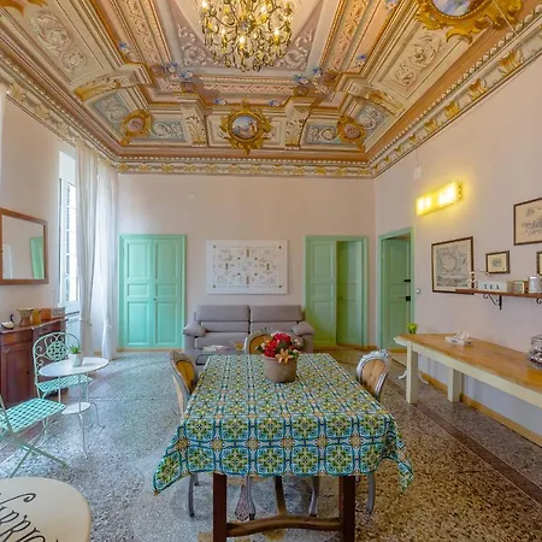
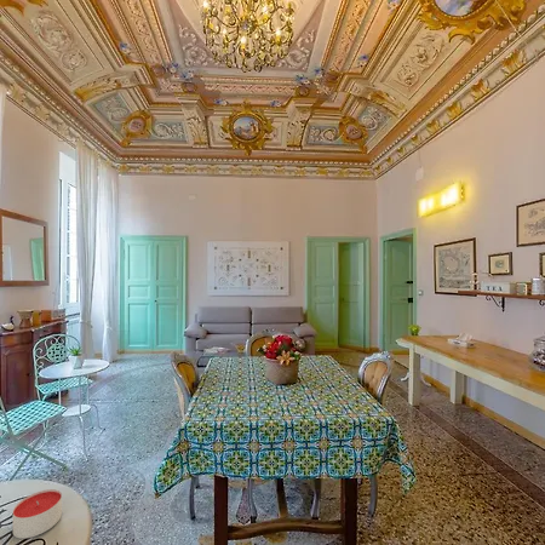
+ candle (38, 511)
